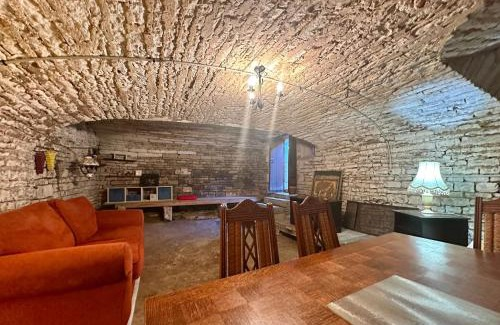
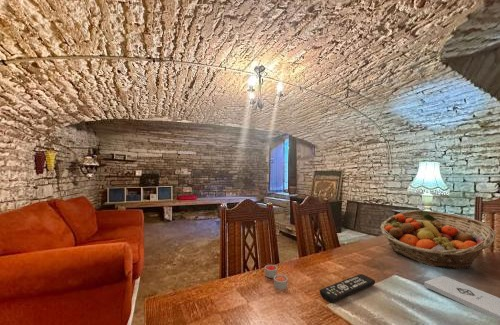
+ remote control (348, 287)
+ fruit basket (429, 235)
+ candle (275, 275)
+ notepad (467, 295)
